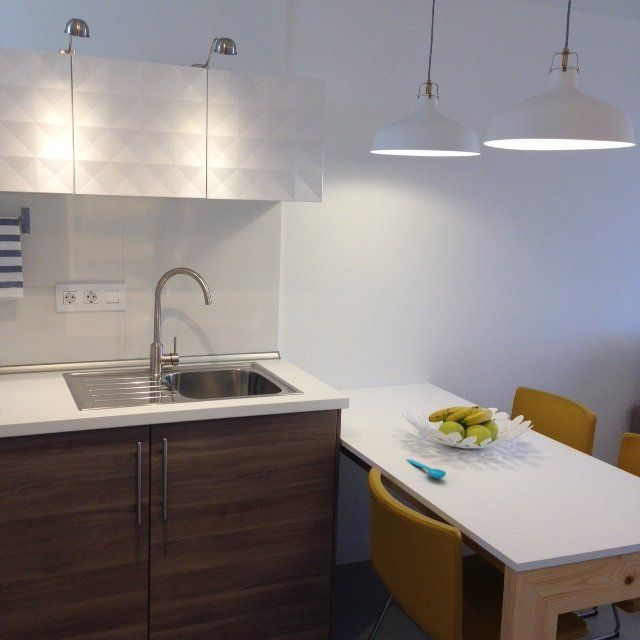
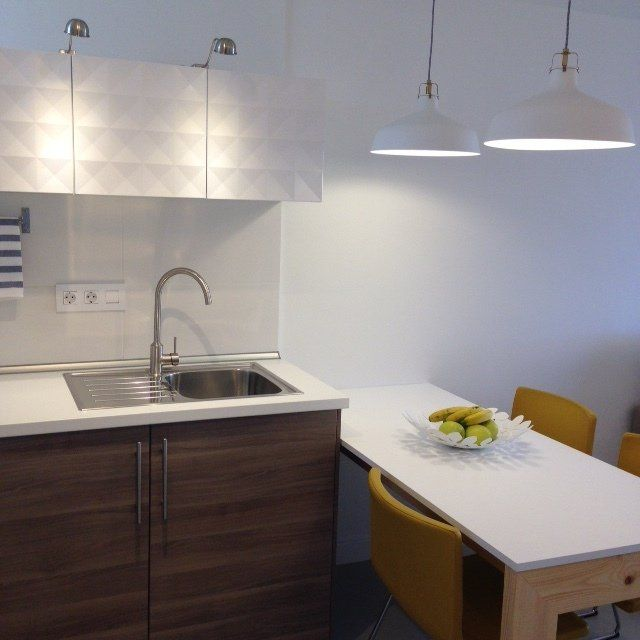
- spoon (424, 467)
